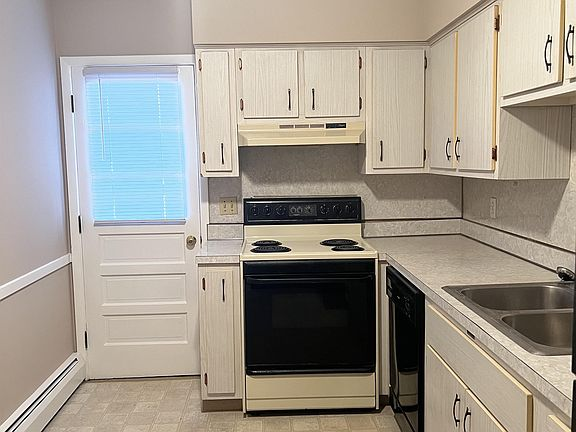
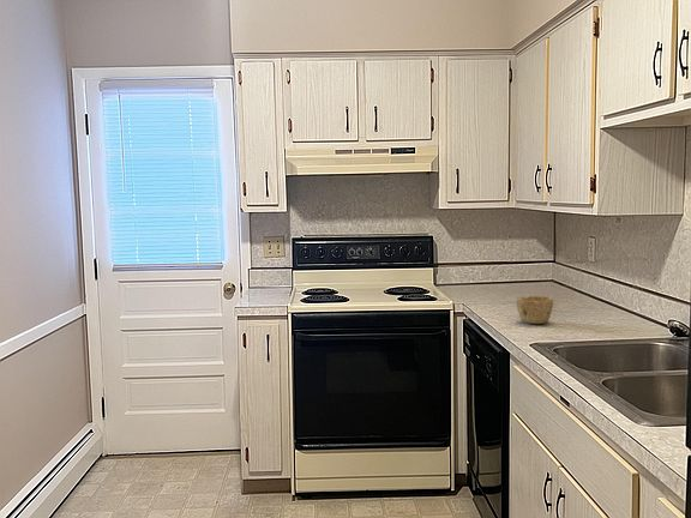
+ bowl (534, 309)
